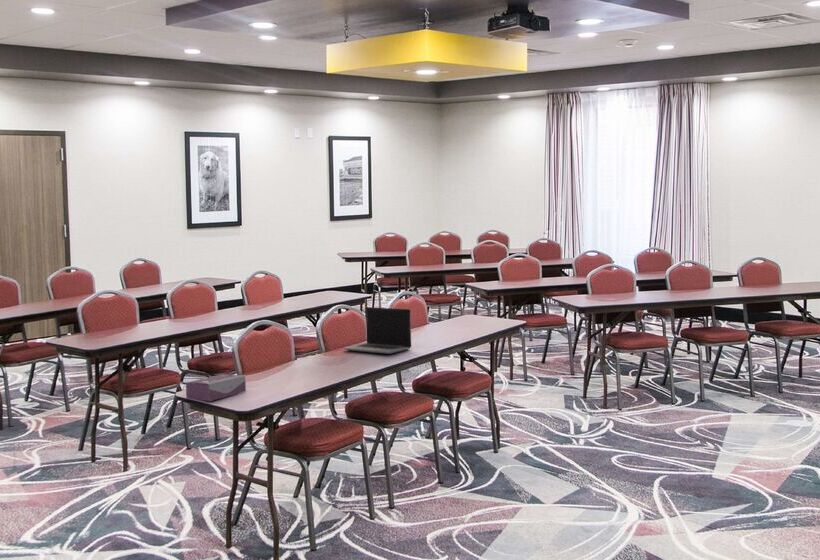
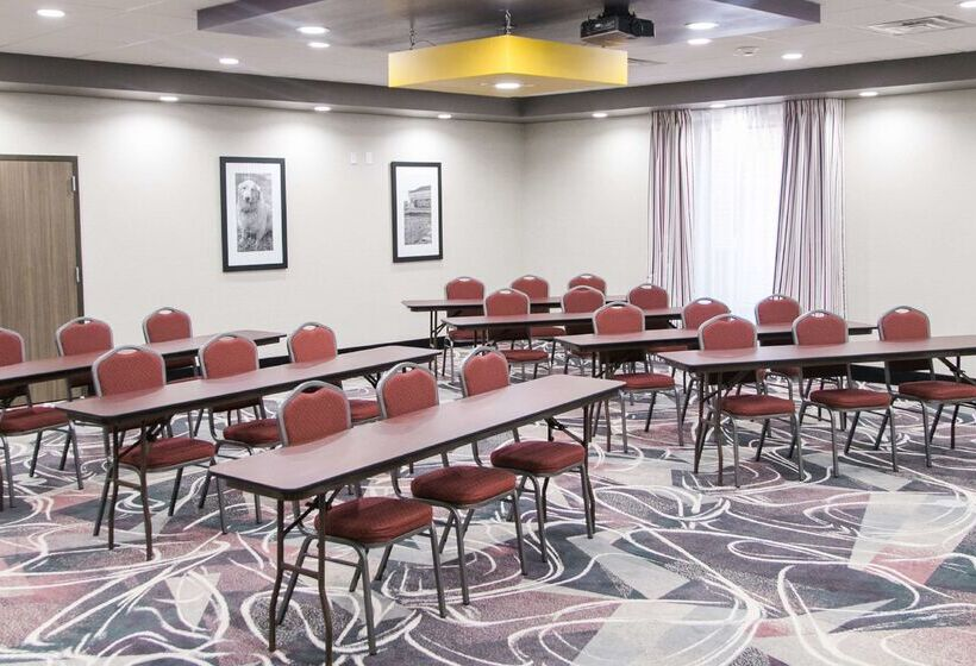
- tissue box (216, 386)
- laptop computer (377, 330)
